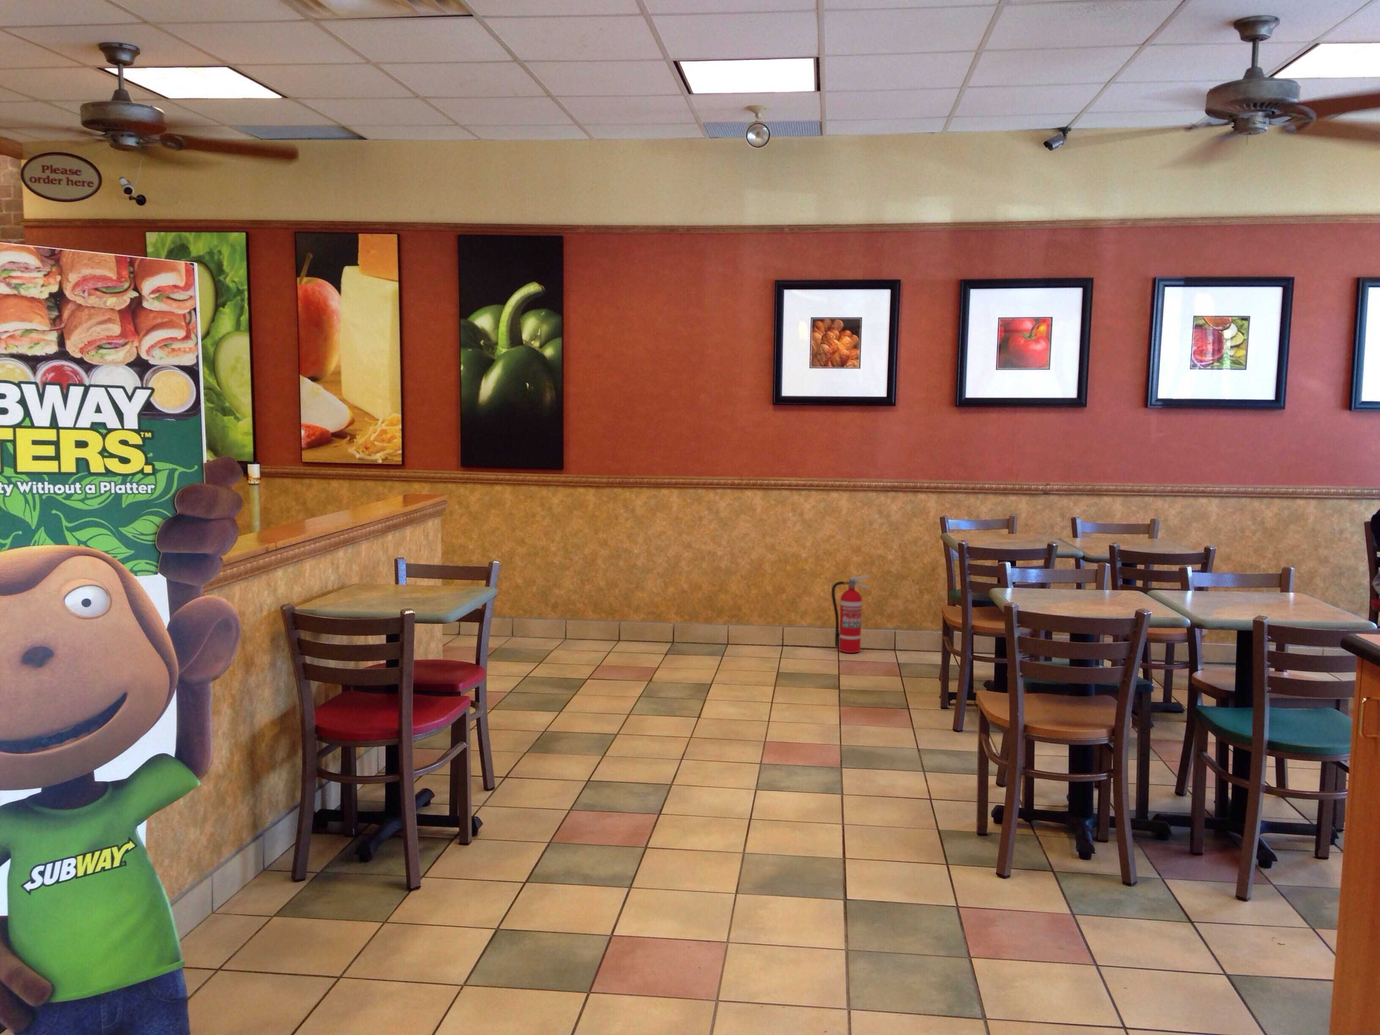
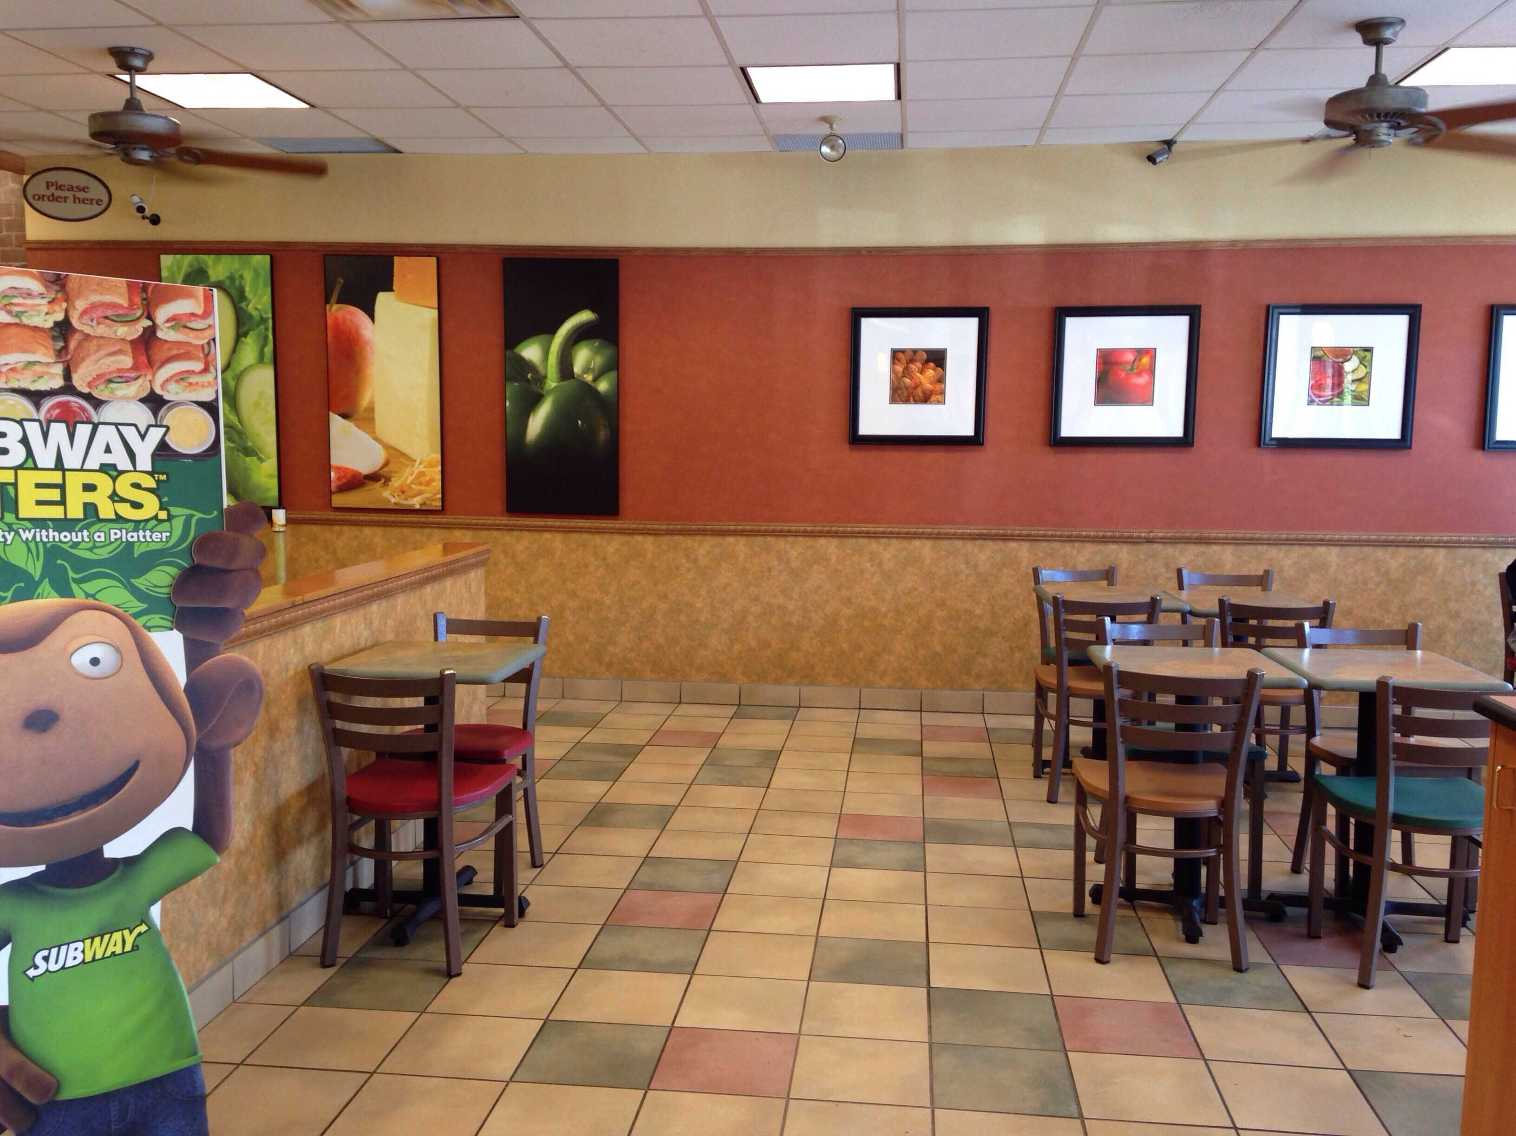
- fire extinguisher (850, 613)
